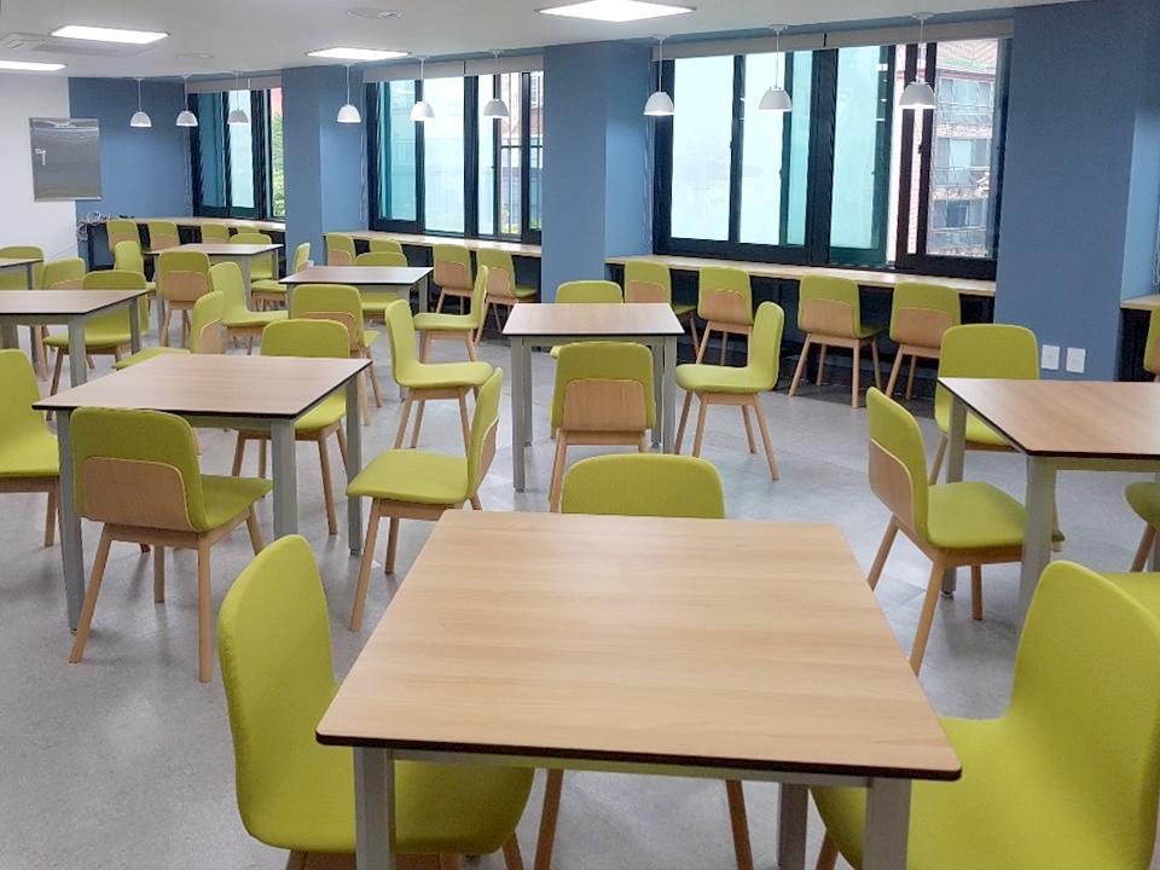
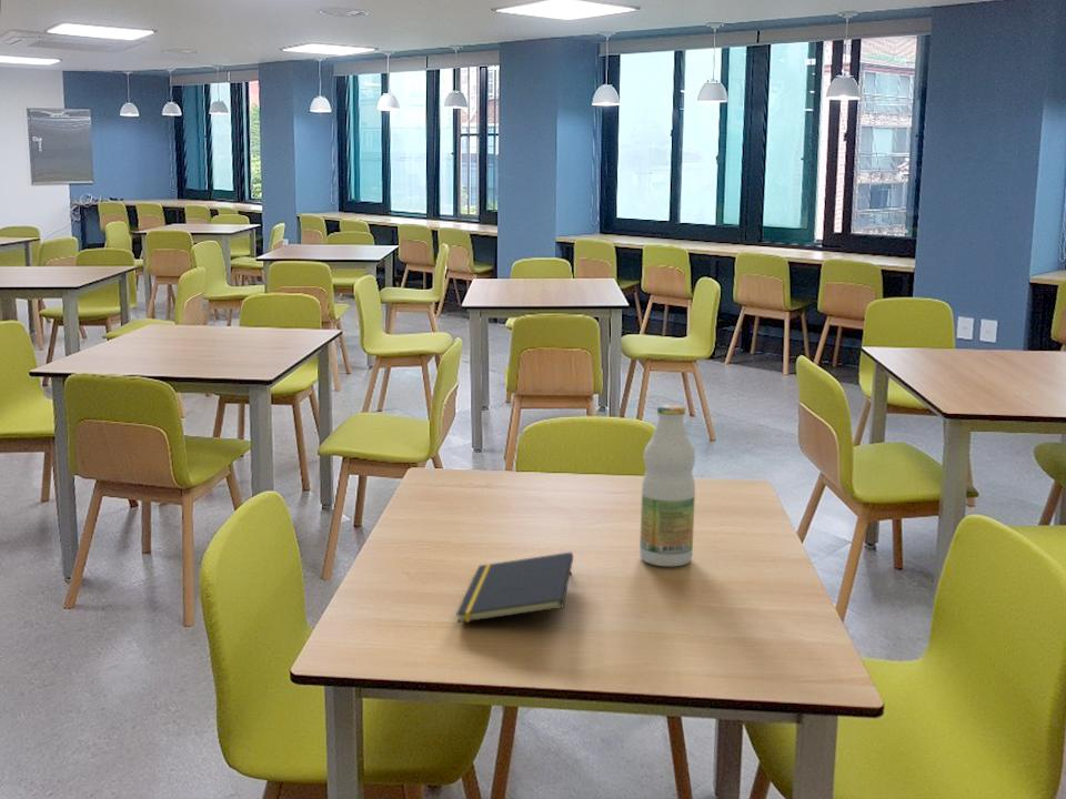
+ bottle (668, 483)
+ notepad (517, 585)
